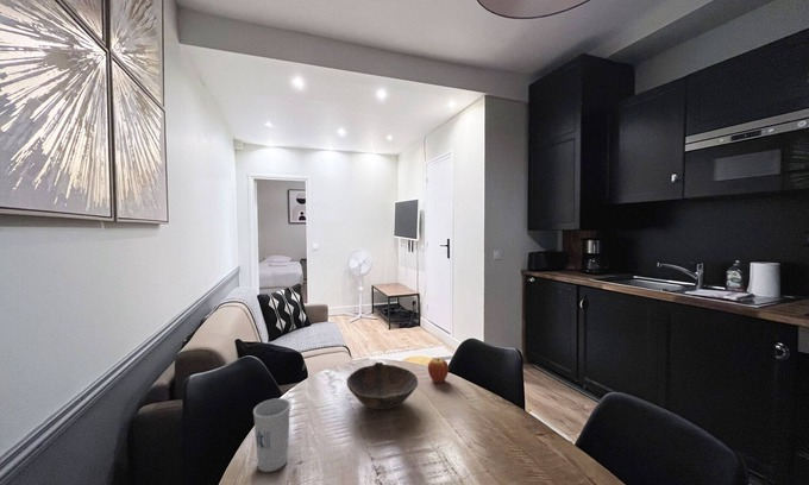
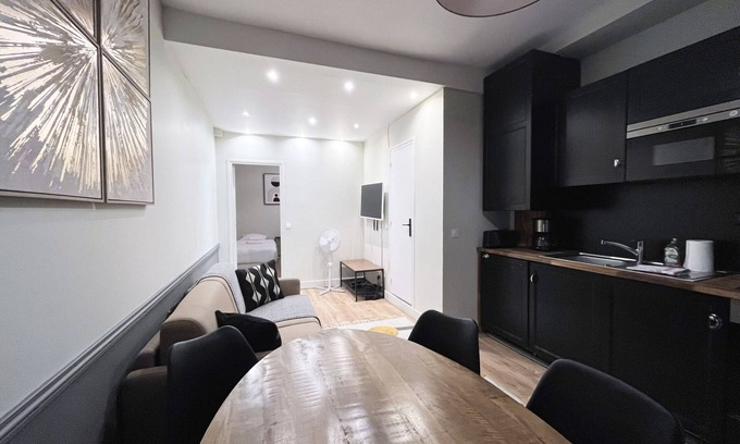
- fruit (438, 369)
- bowl (382, 389)
- cup (272, 434)
